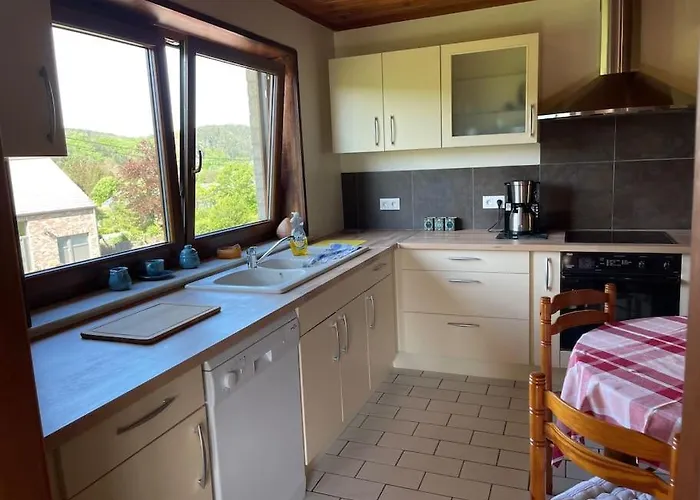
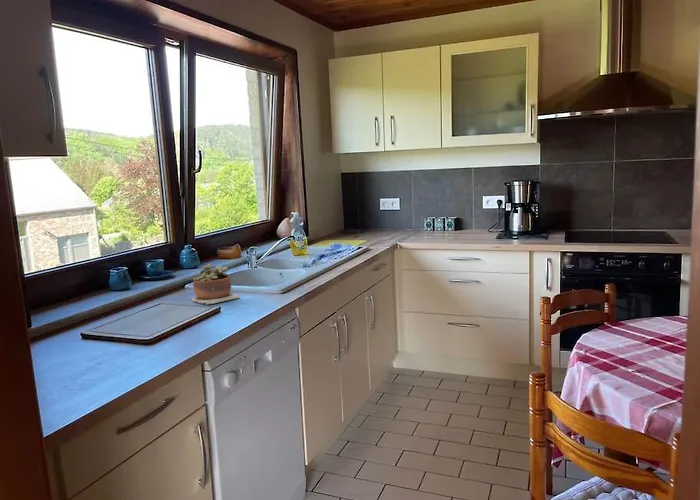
+ succulent plant (212, 281)
